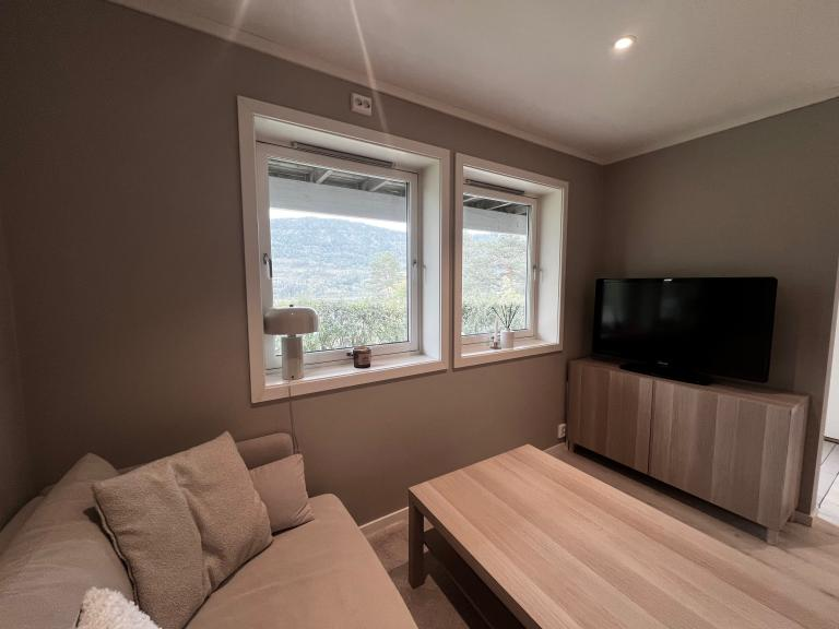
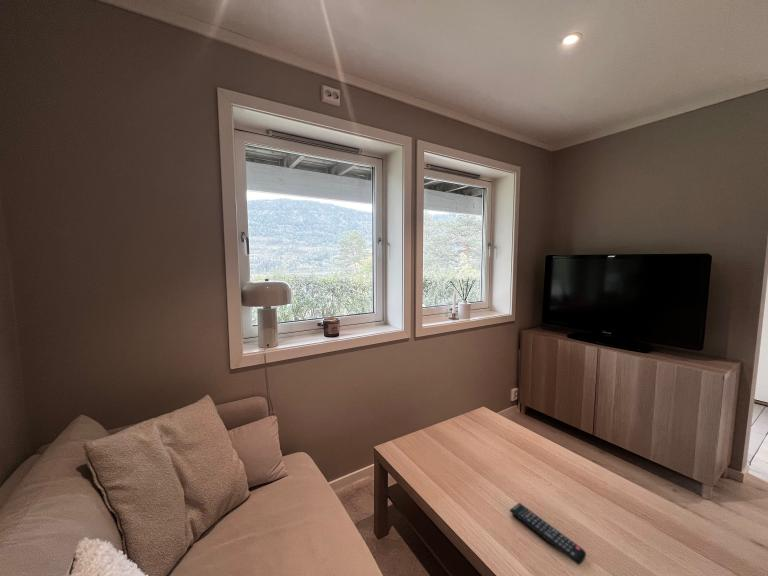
+ remote control (544, 530)
